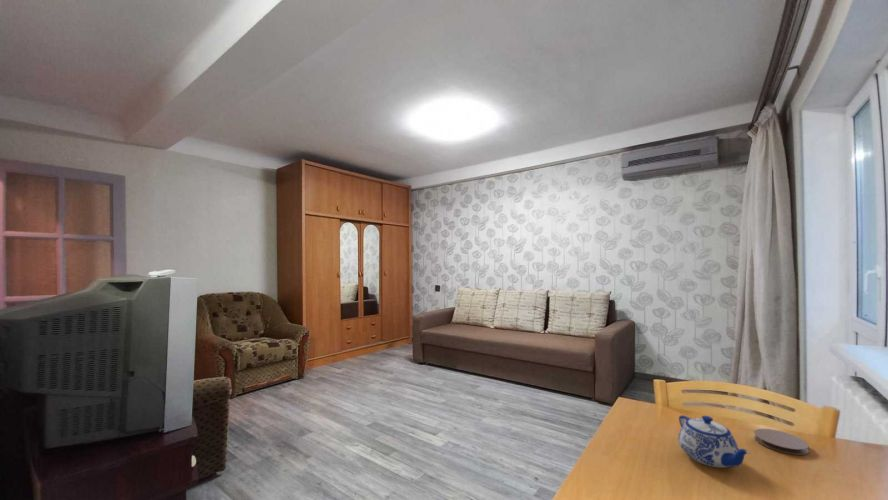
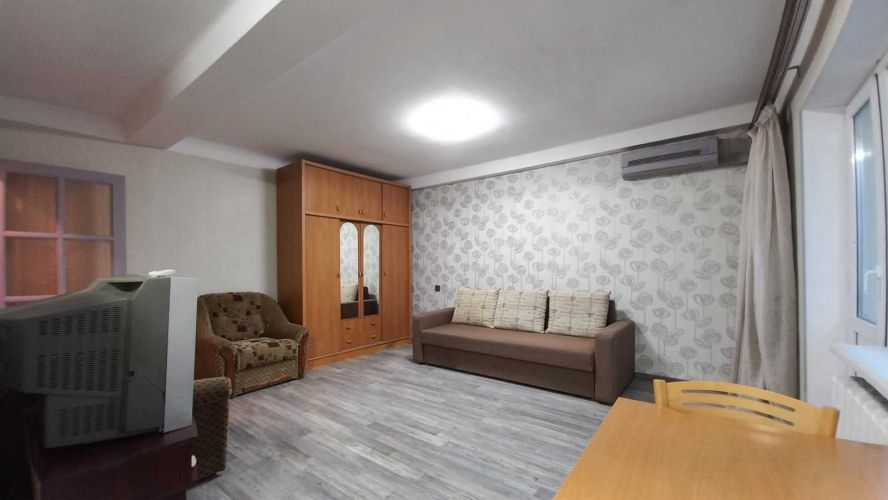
- teapot (711, 439)
- coaster (780, 441)
